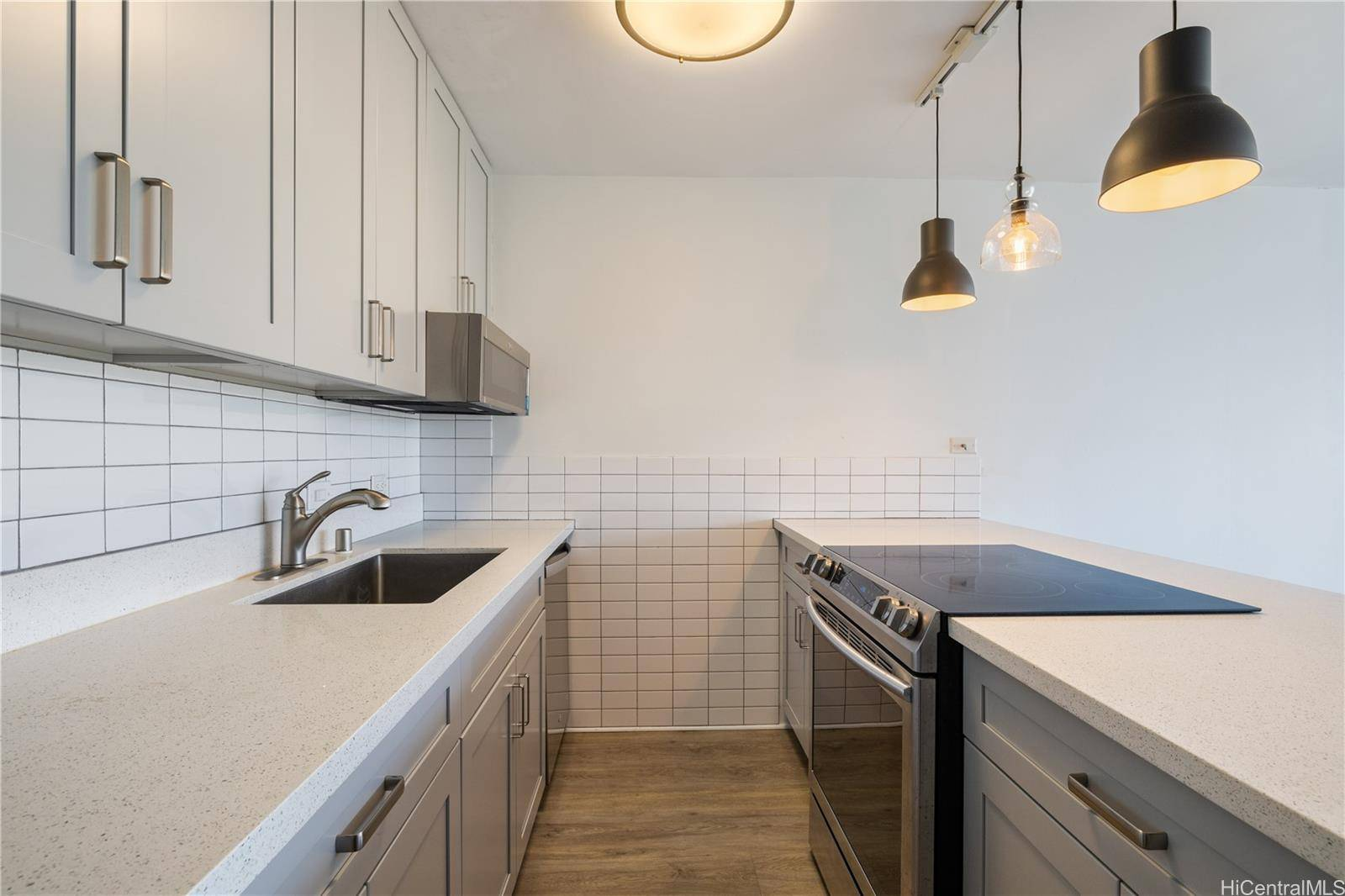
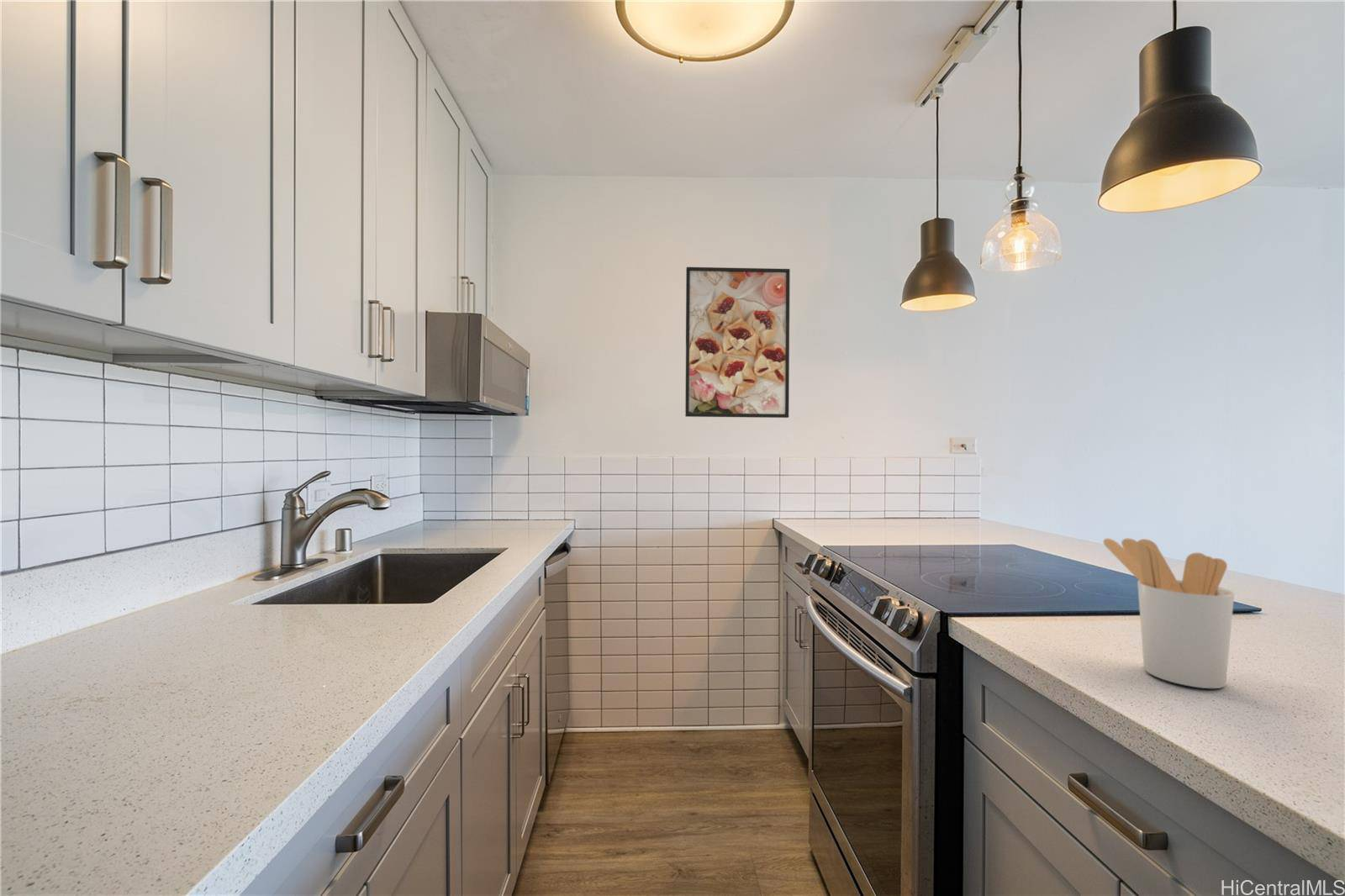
+ utensil holder (1164, 603)
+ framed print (737, 342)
